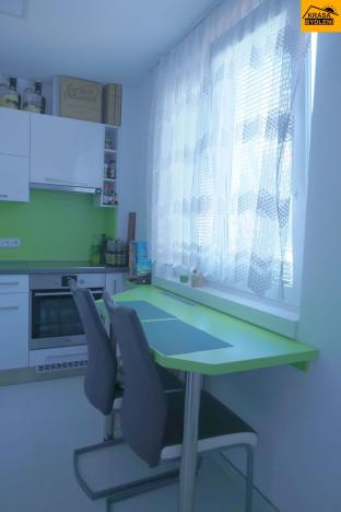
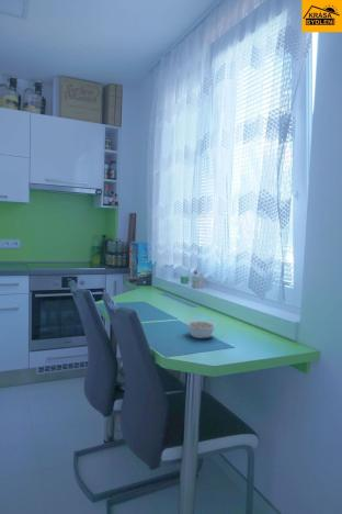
+ legume (201, 328)
